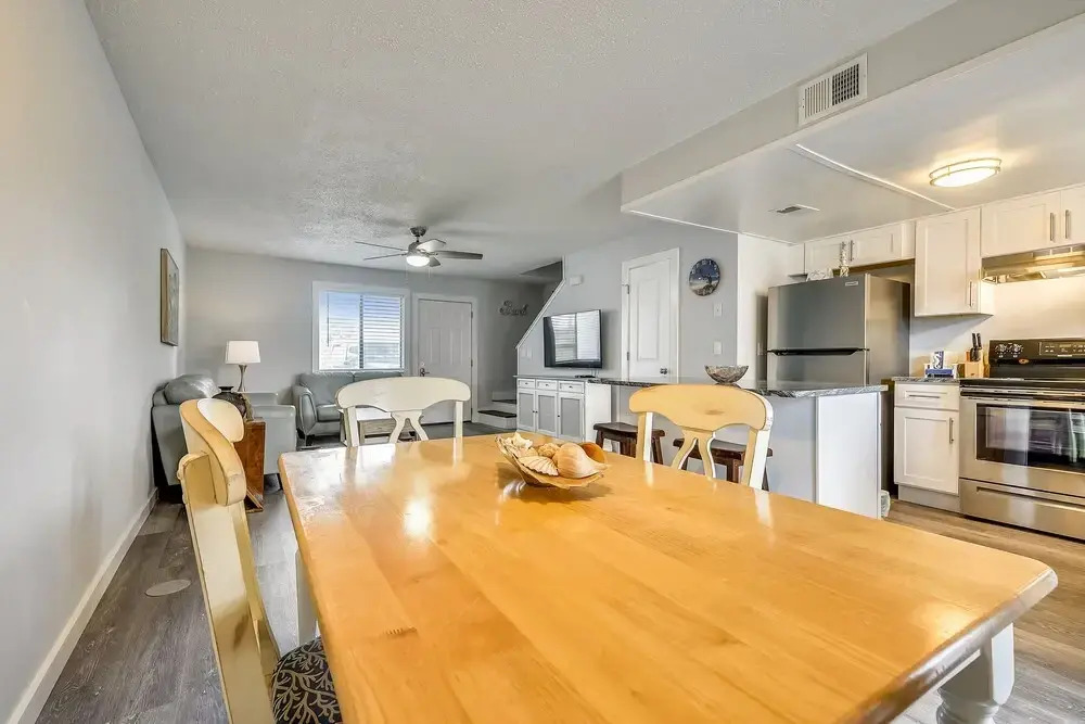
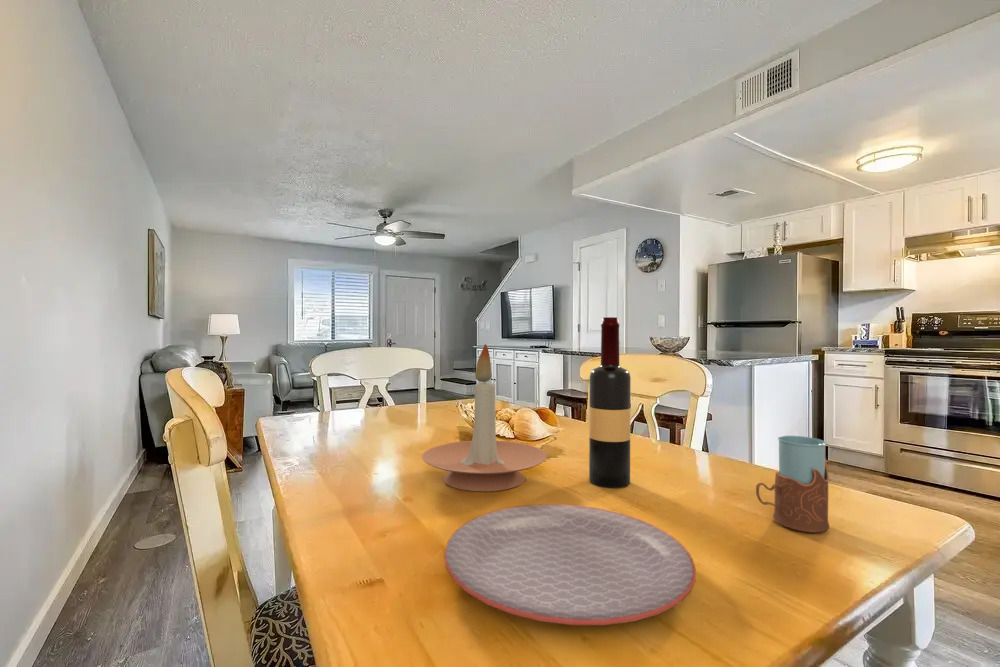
+ drinking glass (790, 481)
+ wine bottle (609, 399)
+ candle holder (484, 410)
+ plate (565, 557)
